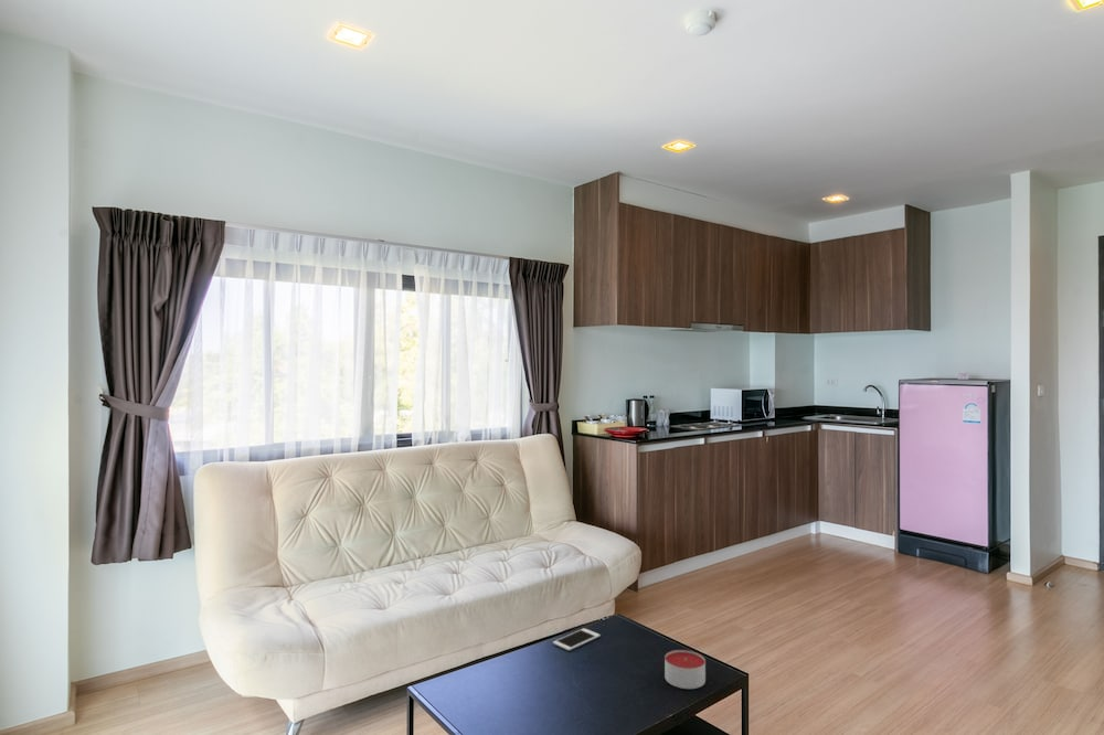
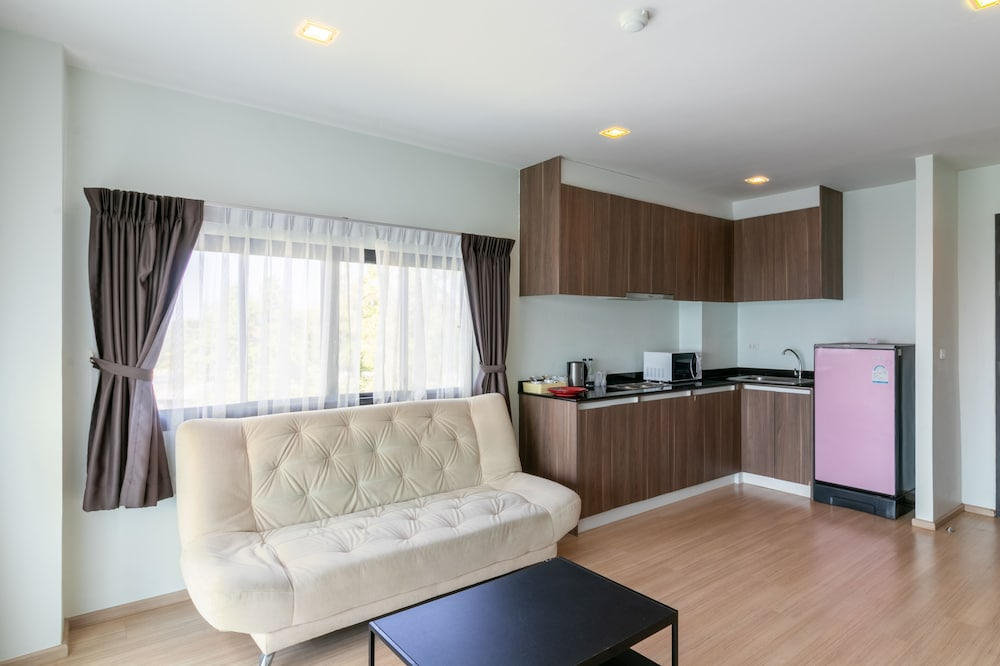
- candle (684, 668)
- cell phone (576, 639)
